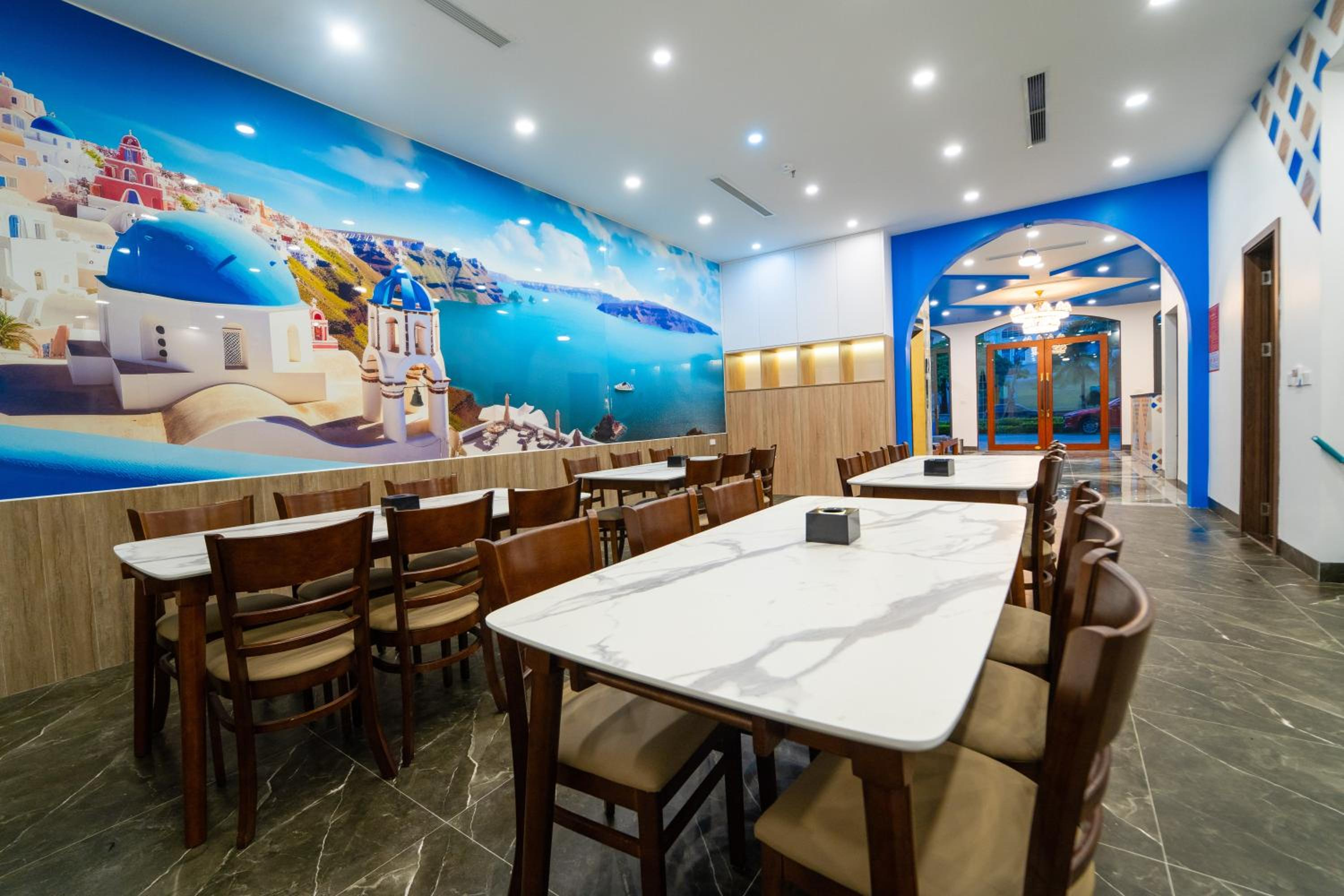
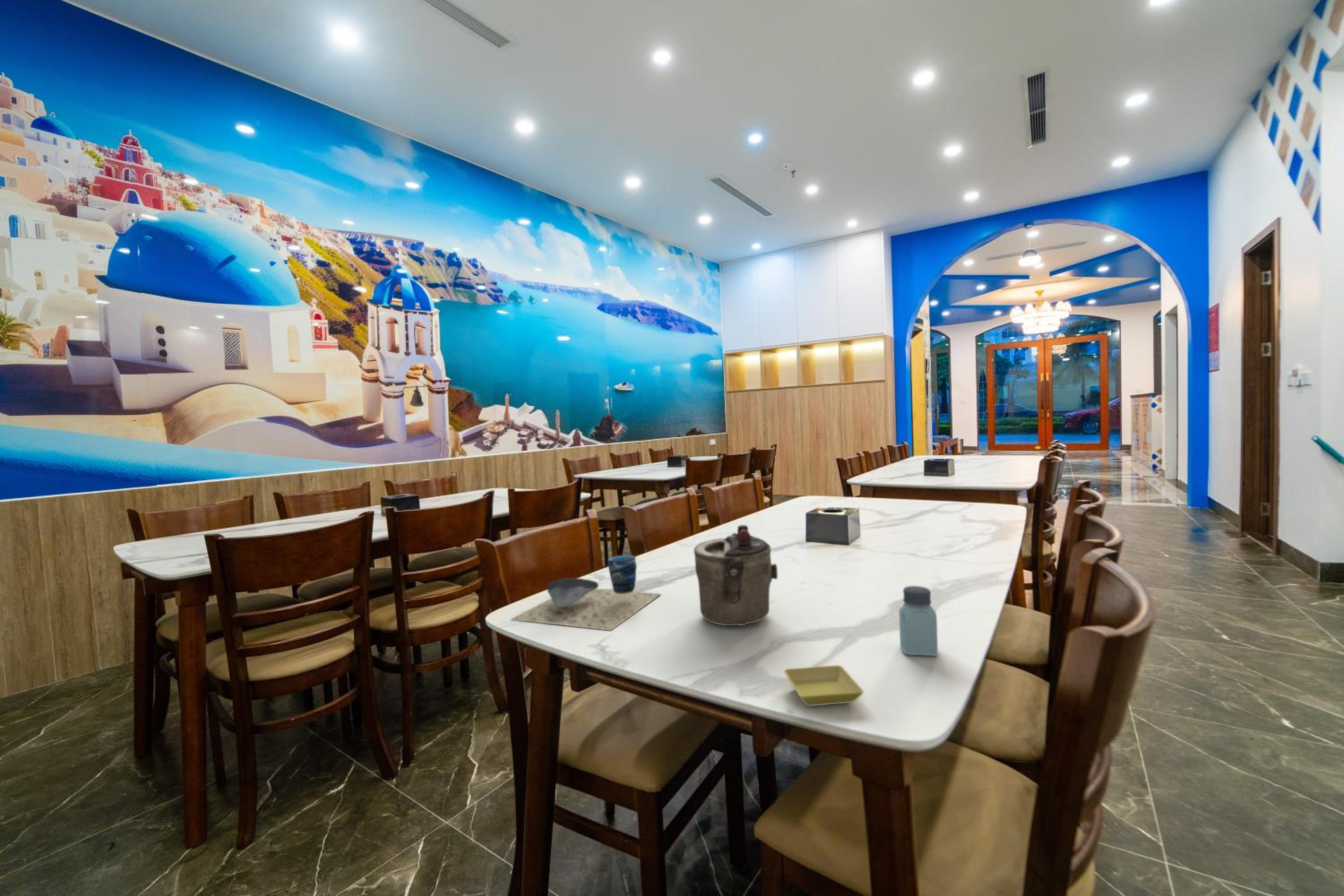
+ saucer (822, 687)
+ teapot (735, 573)
+ cup (589, 584)
+ saltshaker (918, 620)
